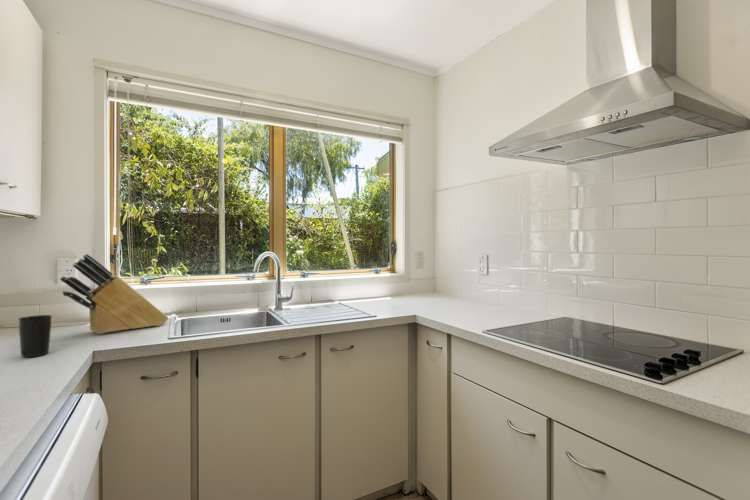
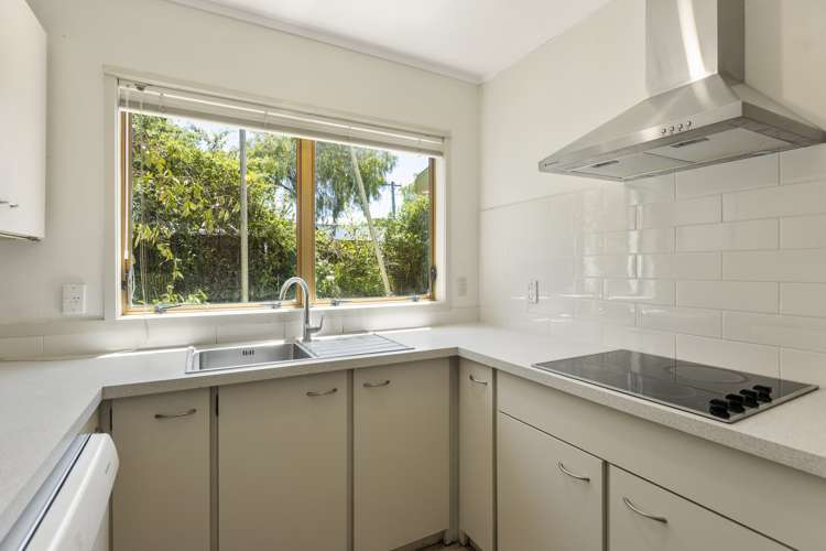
- cup (35, 335)
- knife block (117, 291)
